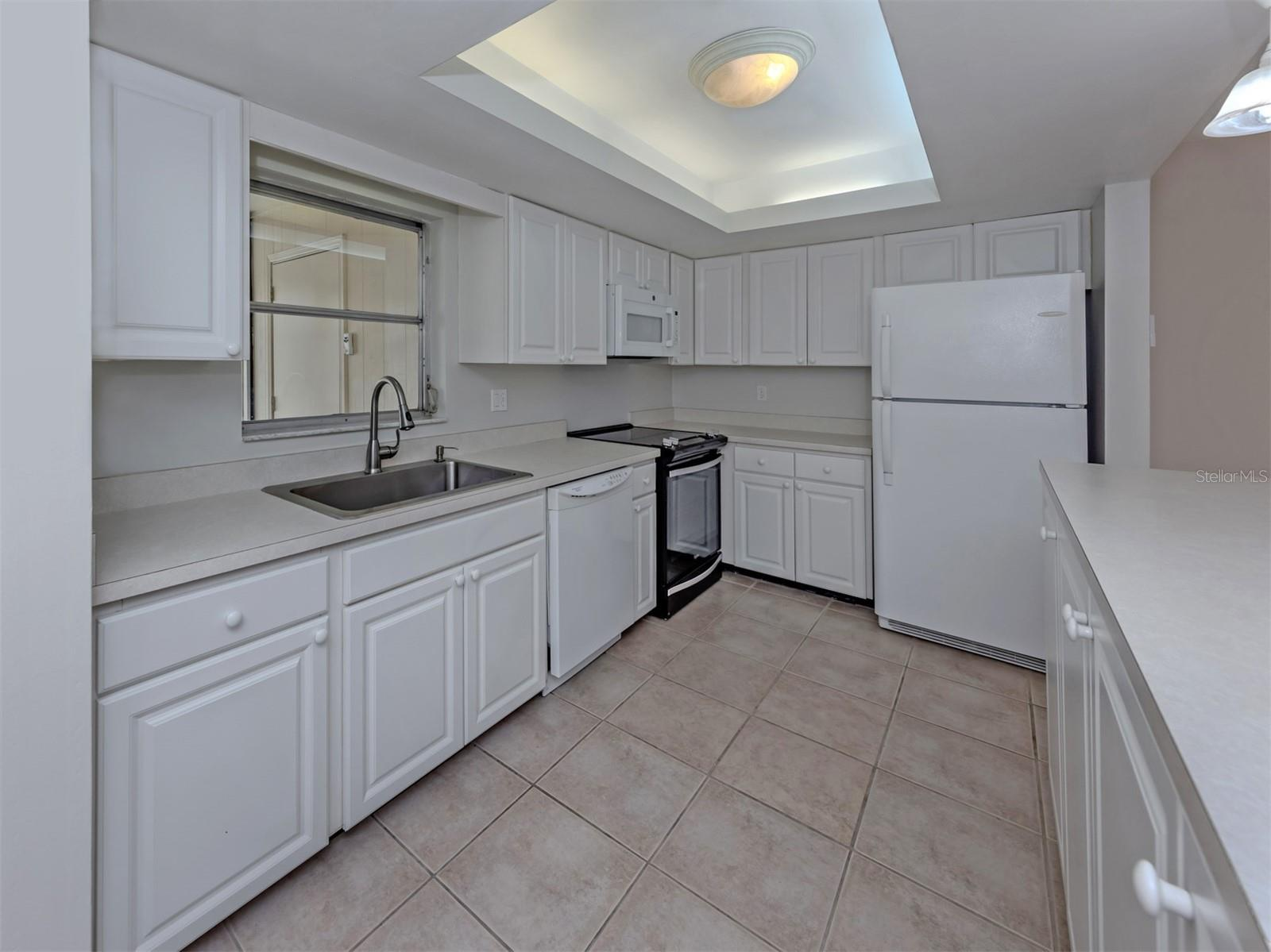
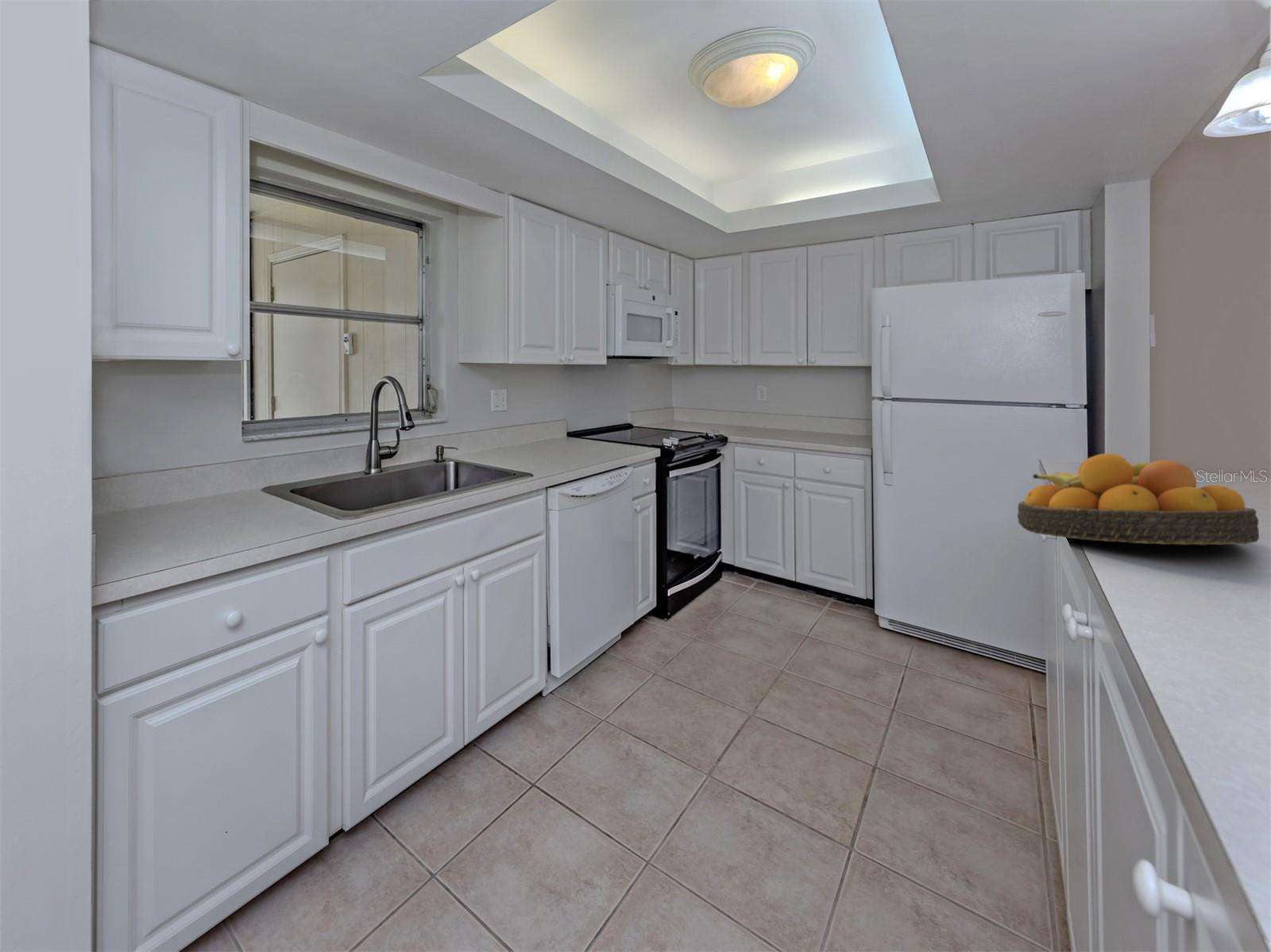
+ fruit bowl (1125, 494)
